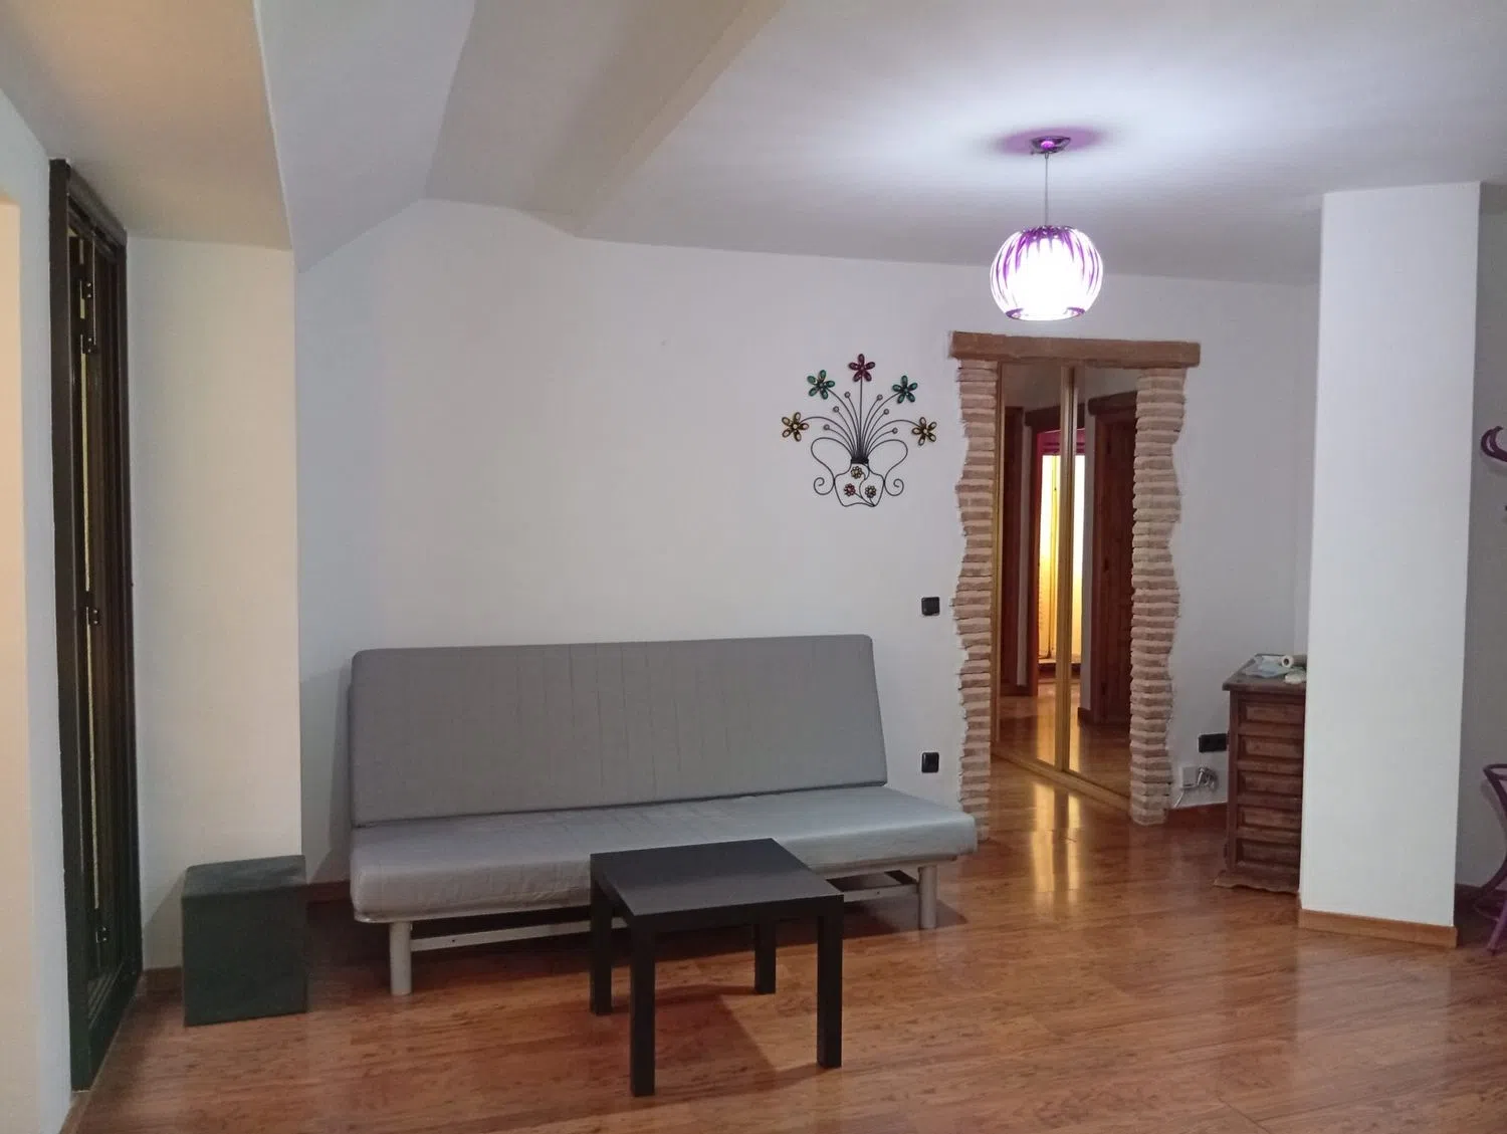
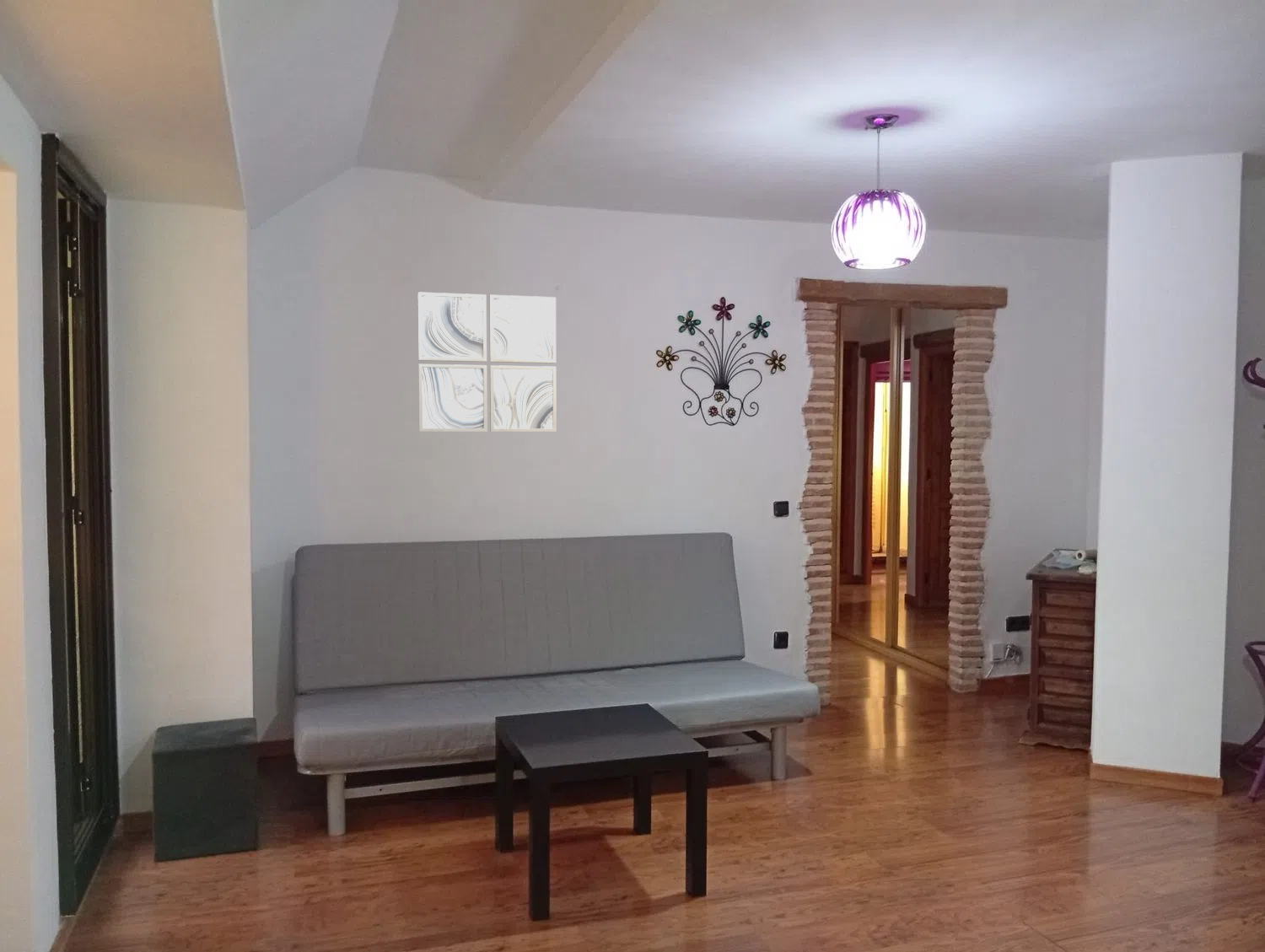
+ wall art (486, 365)
